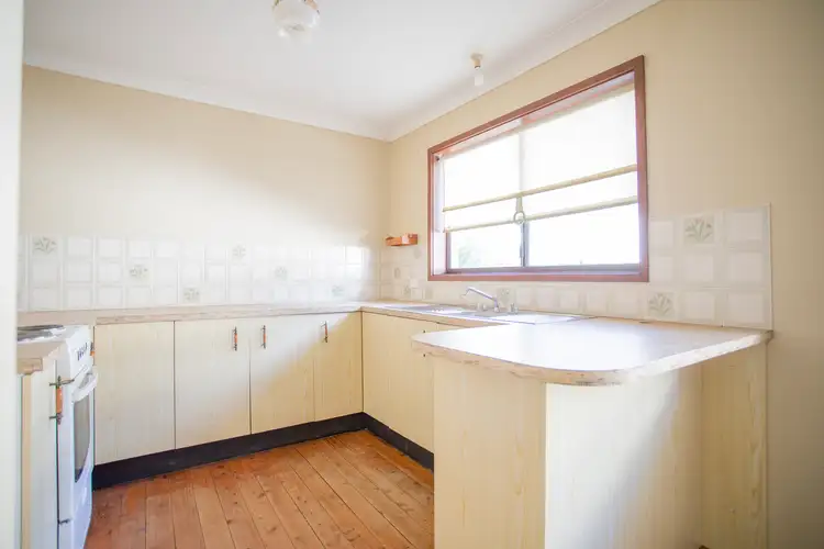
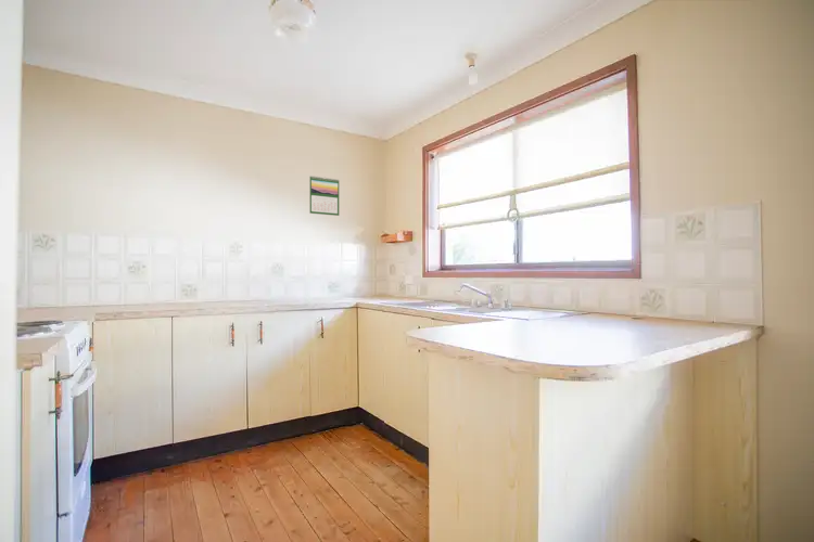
+ calendar (325, 195)
